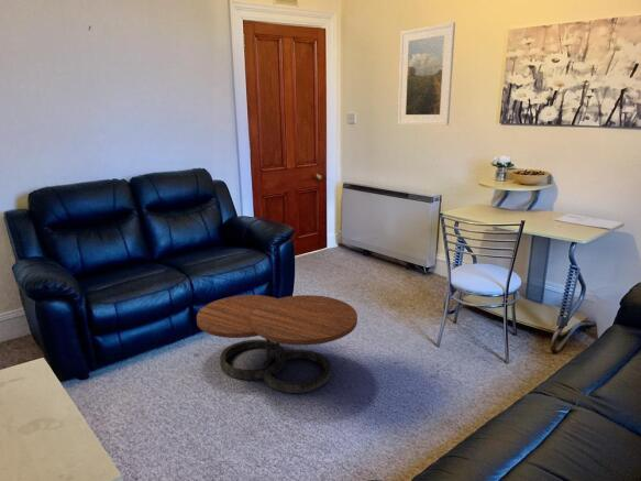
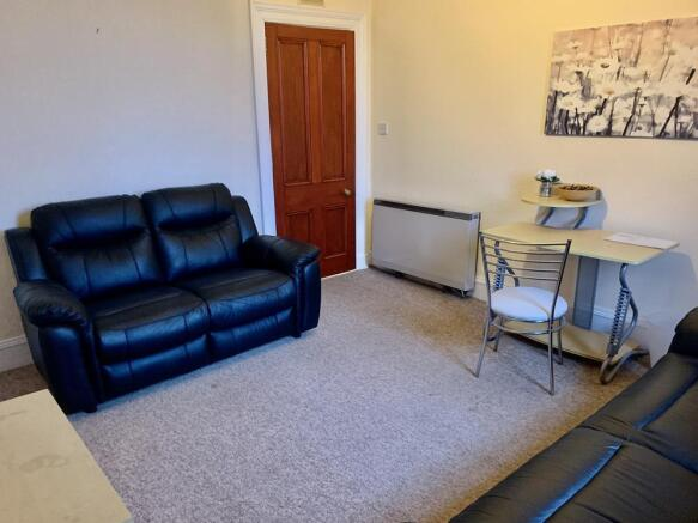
- coffee table (275, 339)
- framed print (424, 77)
